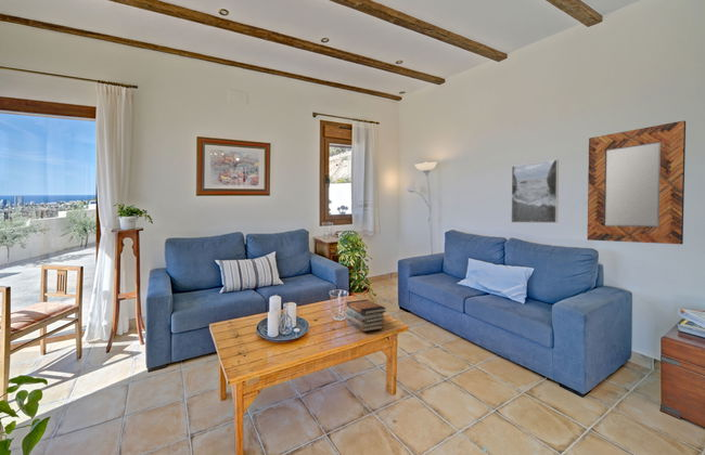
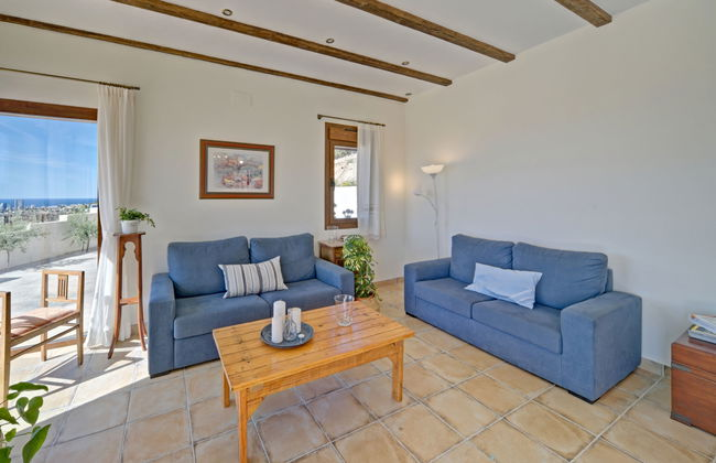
- home mirror (631, 186)
- book stack (364, 314)
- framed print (533, 193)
